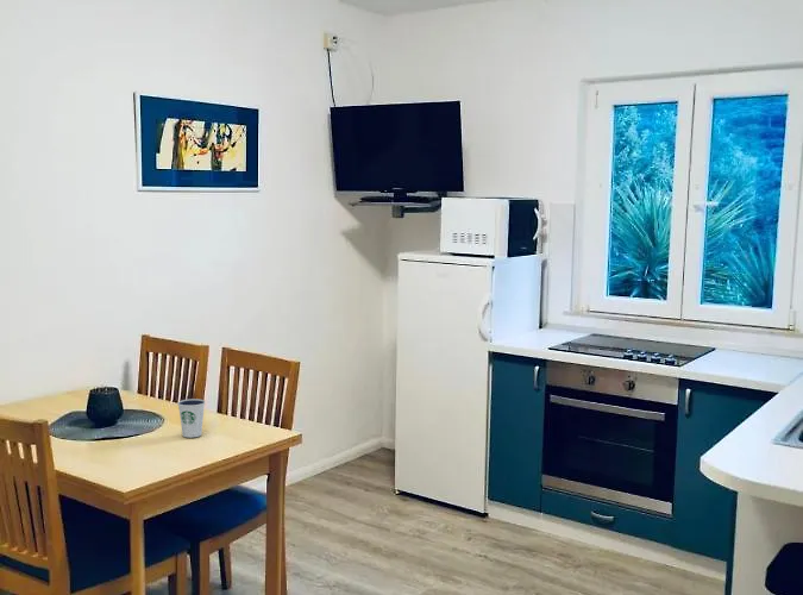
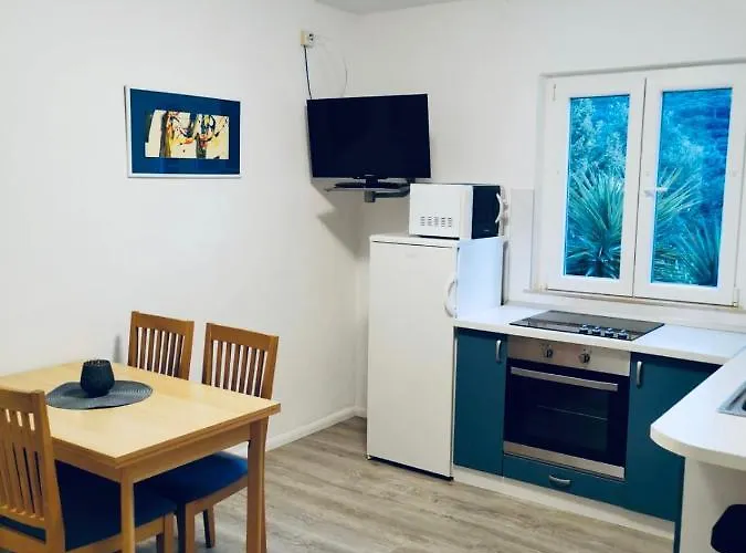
- dixie cup (192, 418)
